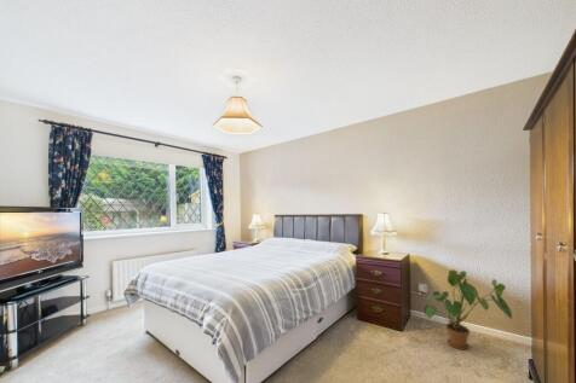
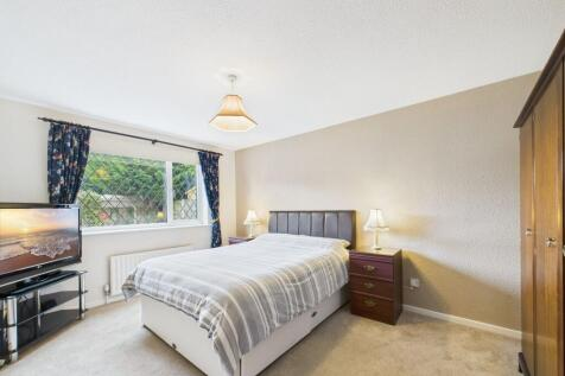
- house plant (463, 308)
